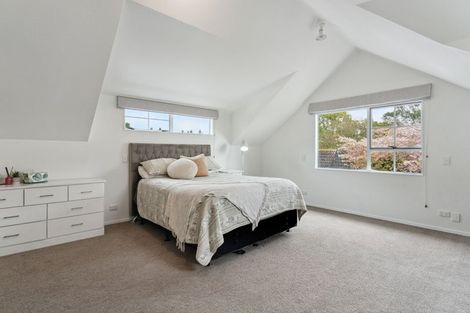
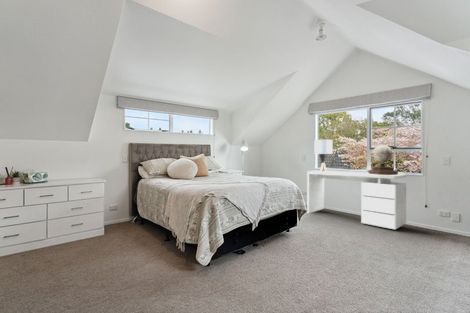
+ globe (382, 159)
+ desk (361, 195)
+ lamp (323, 155)
